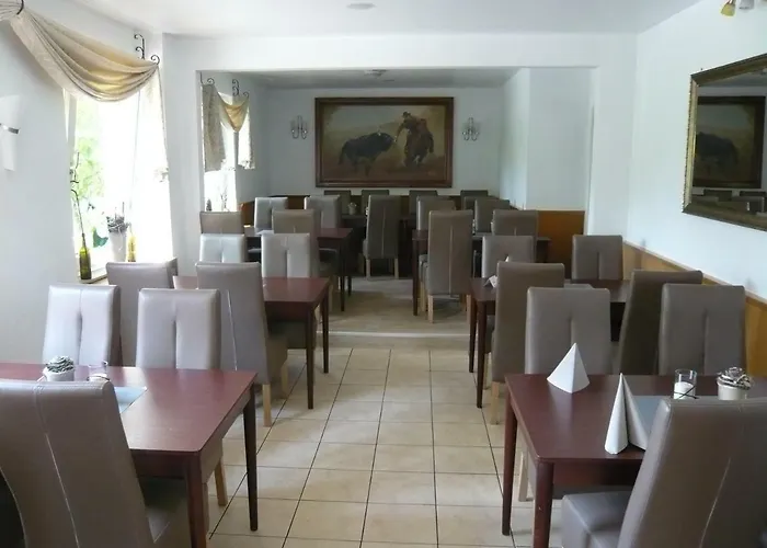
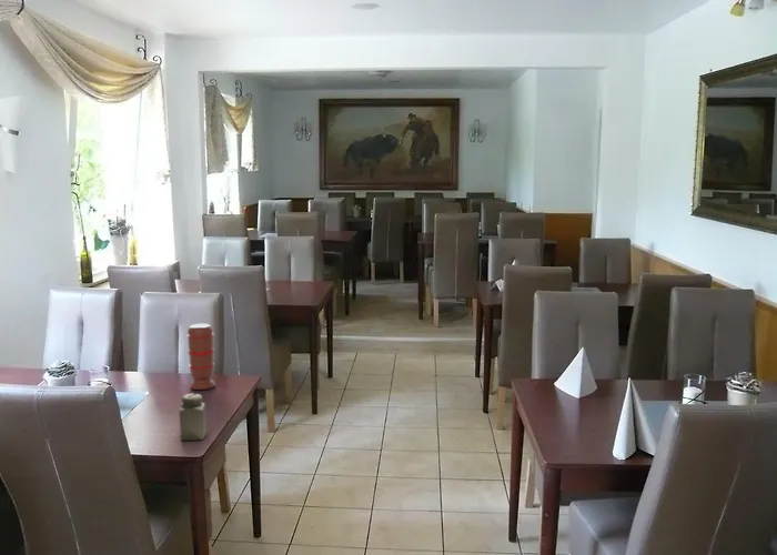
+ salt shaker (192, 415)
+ spice grinder (201, 355)
